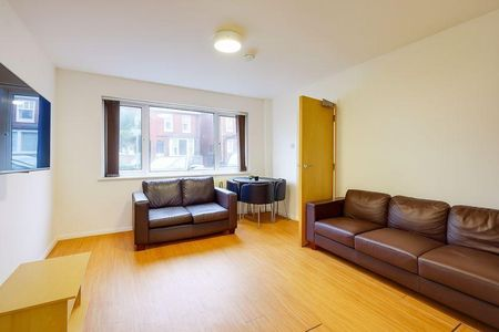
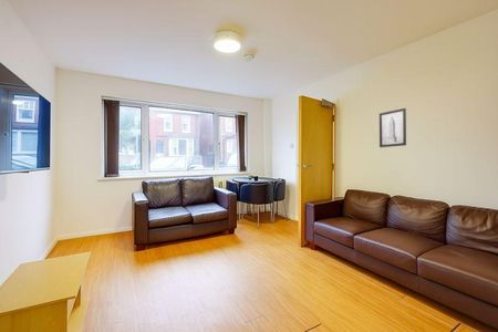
+ wall art (392, 128)
